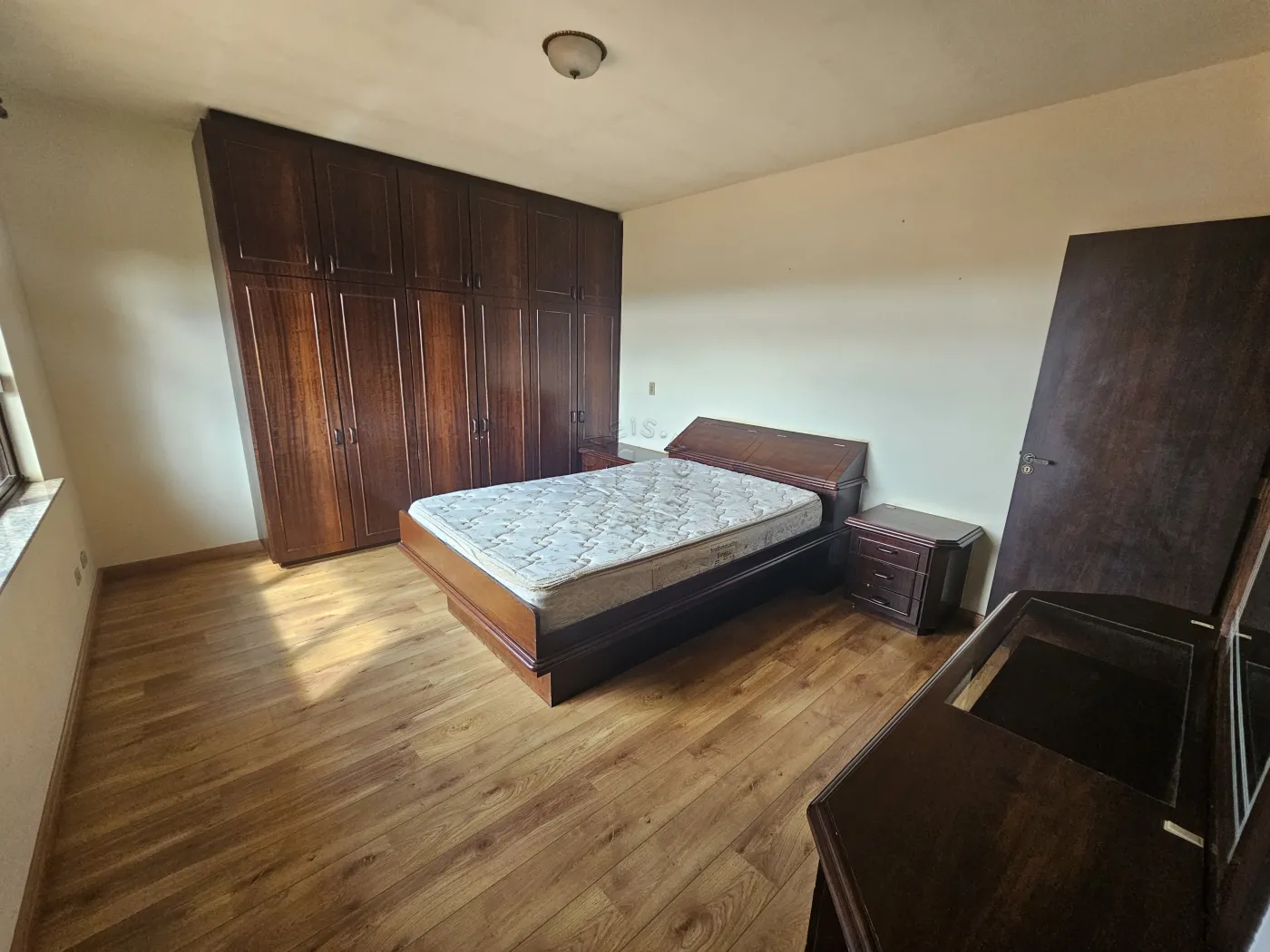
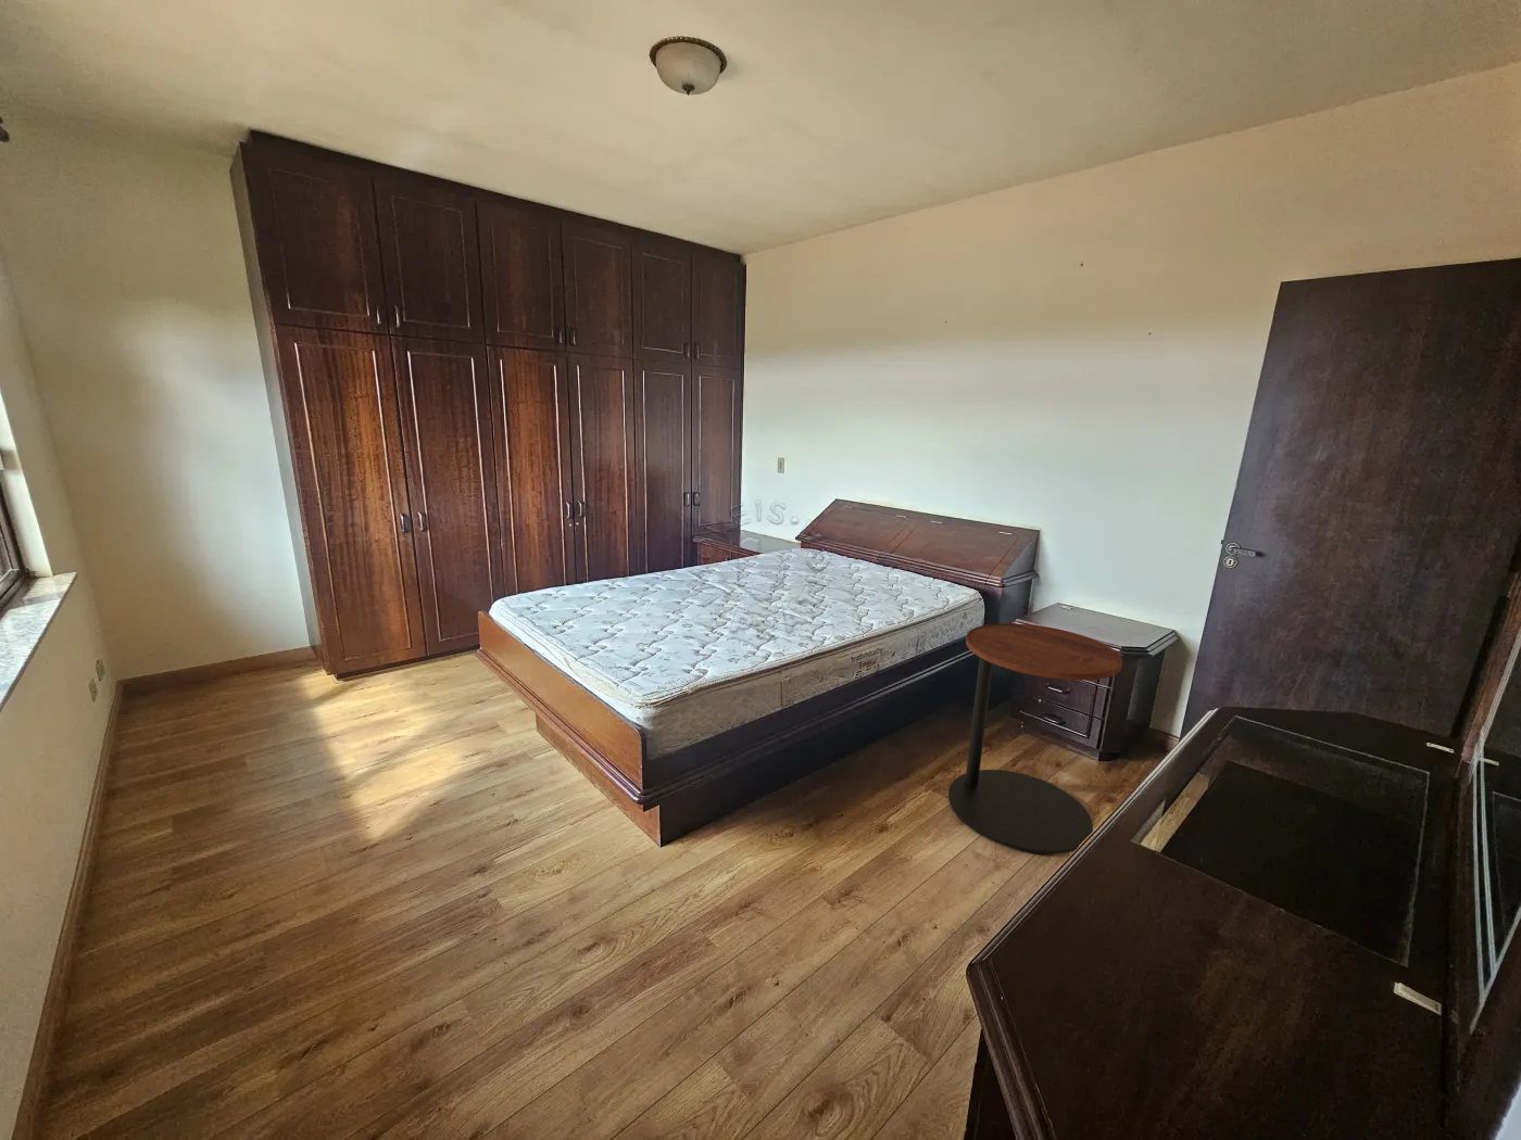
+ side table (984, 727)
